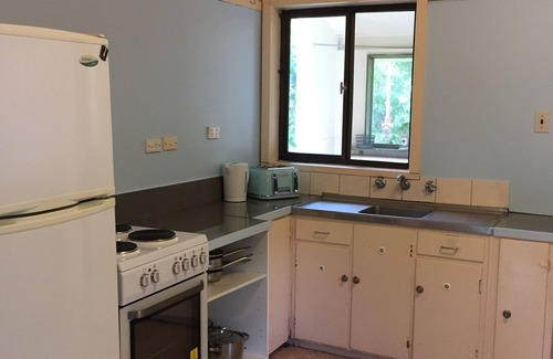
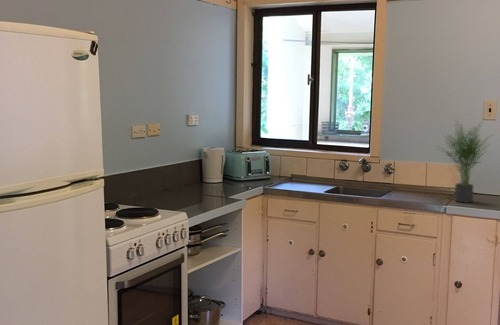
+ potted plant (461, 159)
